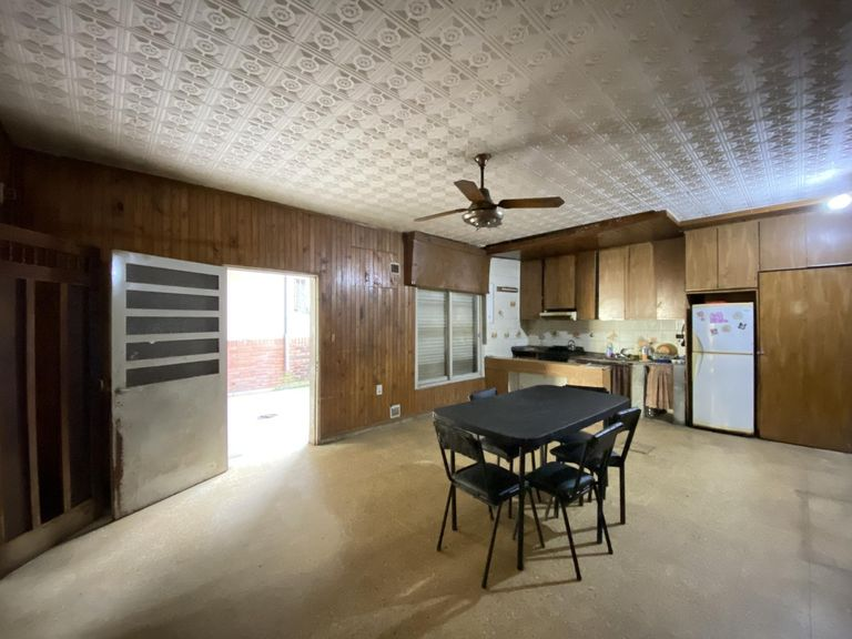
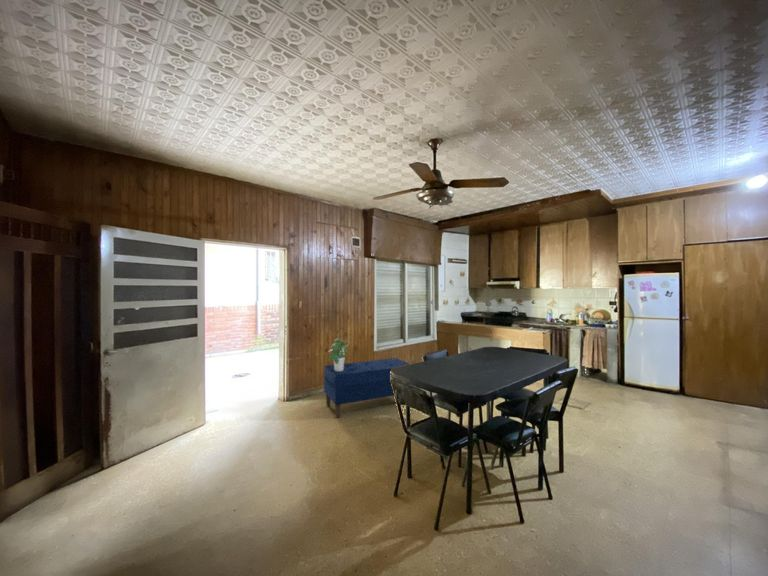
+ bench (369, 385)
+ potted plant (339, 354)
